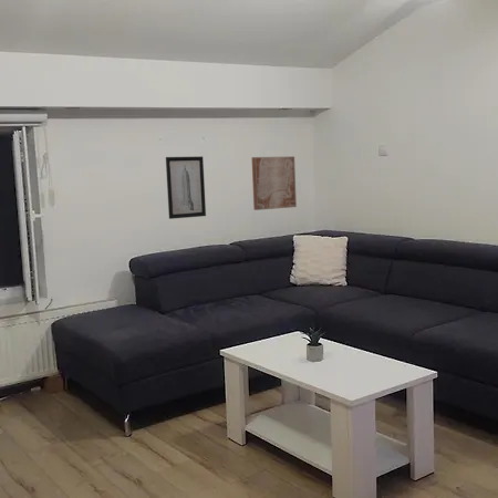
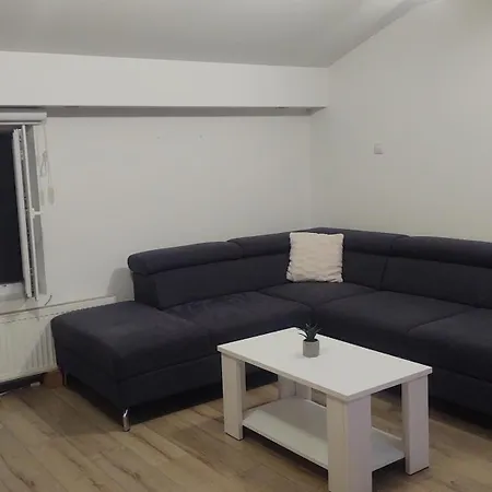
- wall art (186, 187)
- wall art (274, 183)
